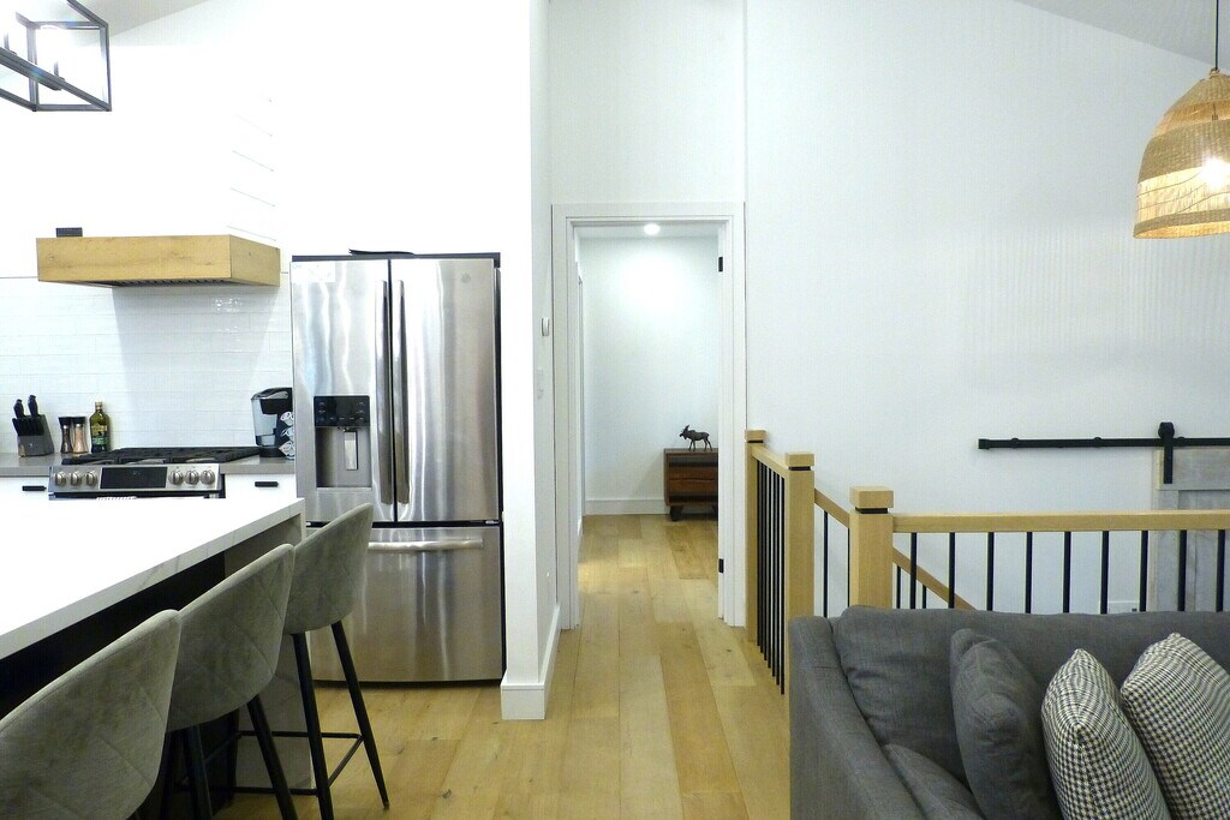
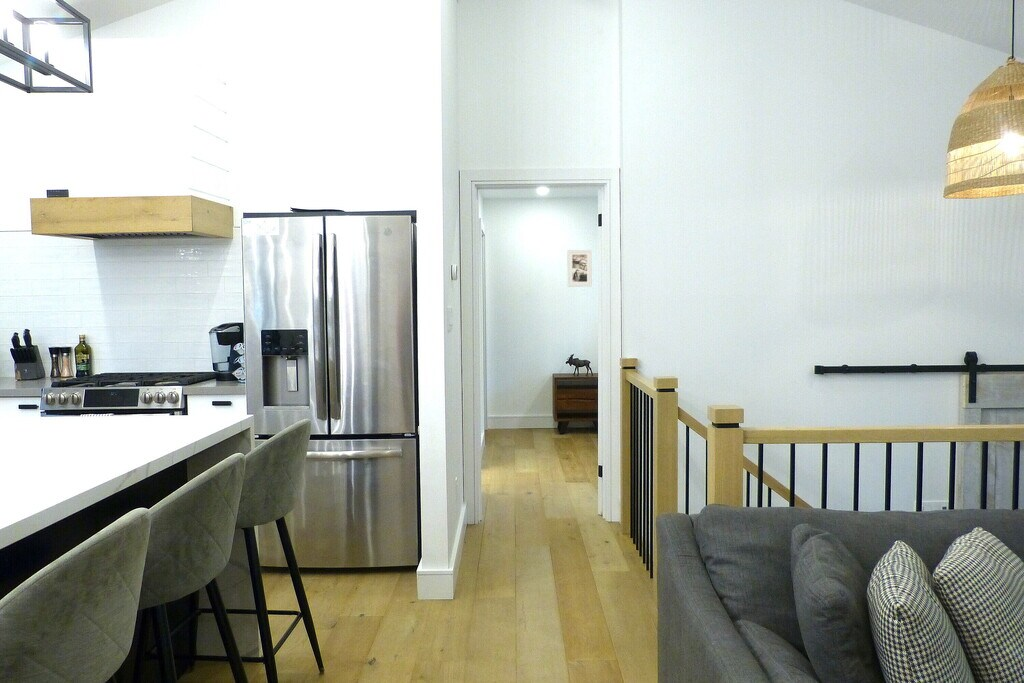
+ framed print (579, 268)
